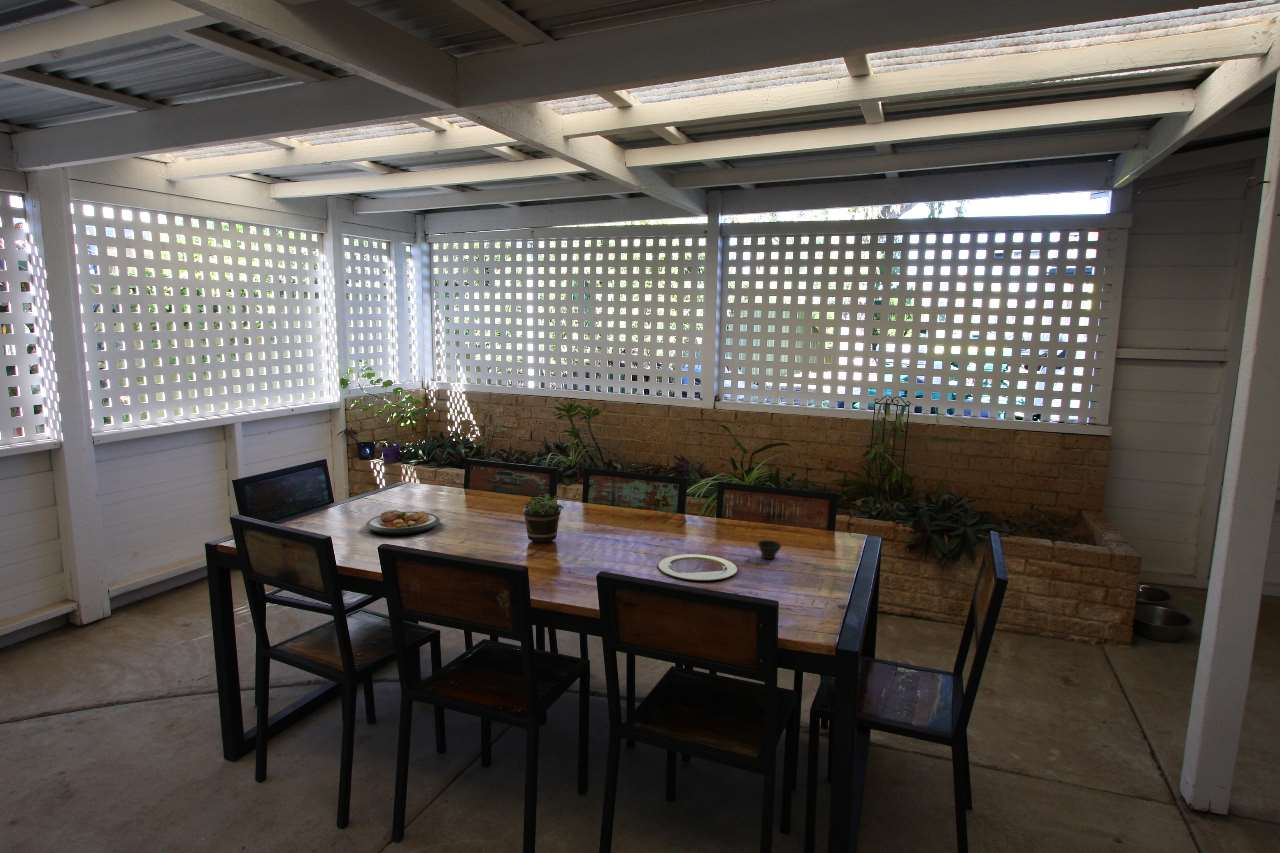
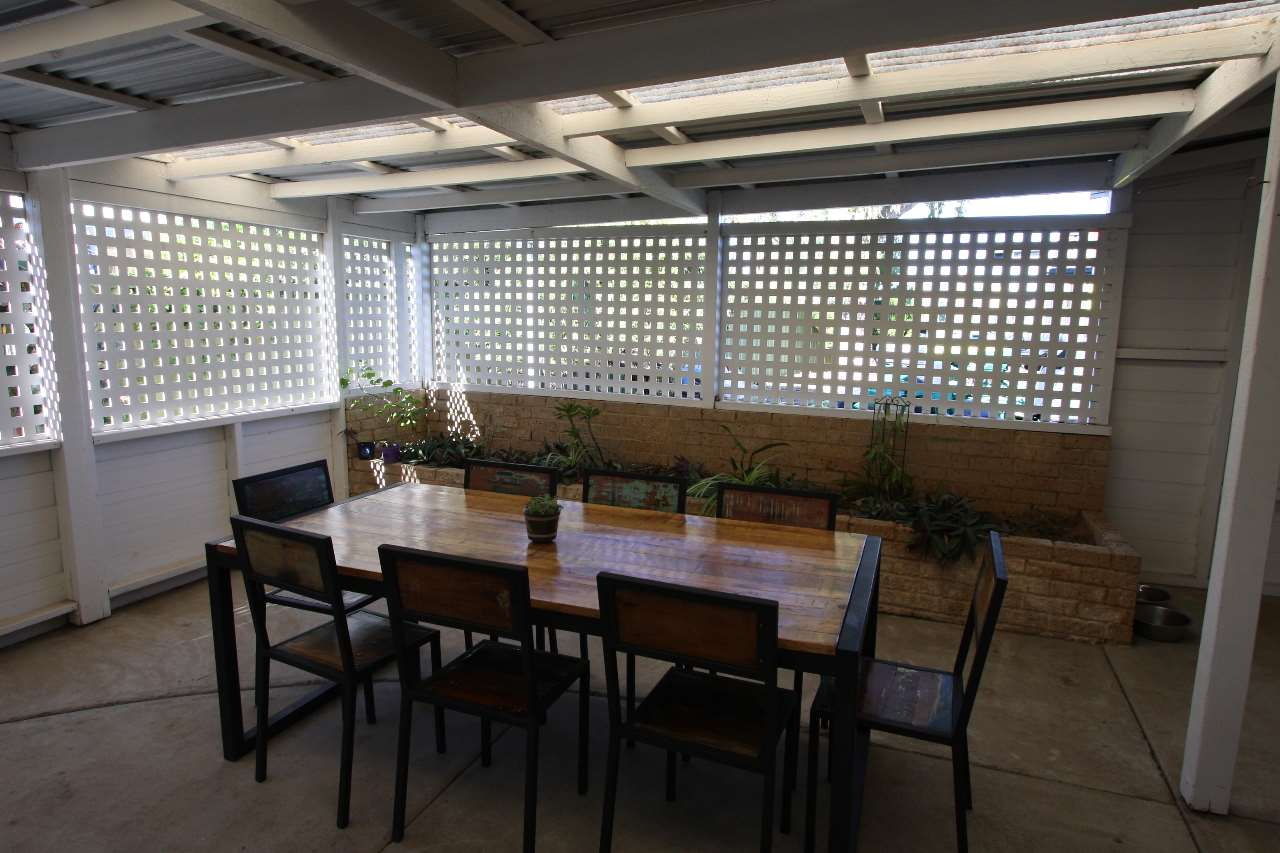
- plate (697, 572)
- plate (403, 520)
- cup (769, 549)
